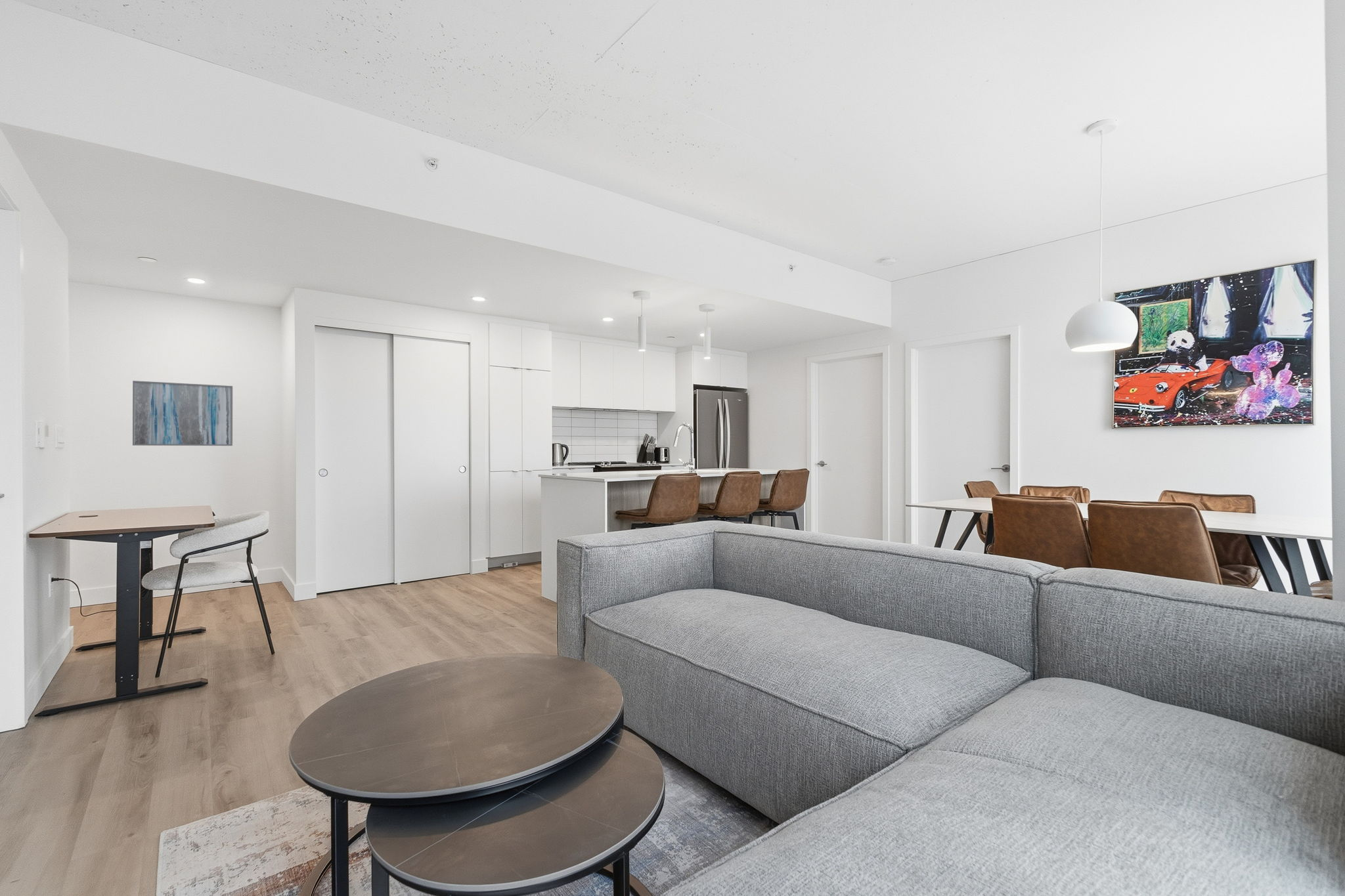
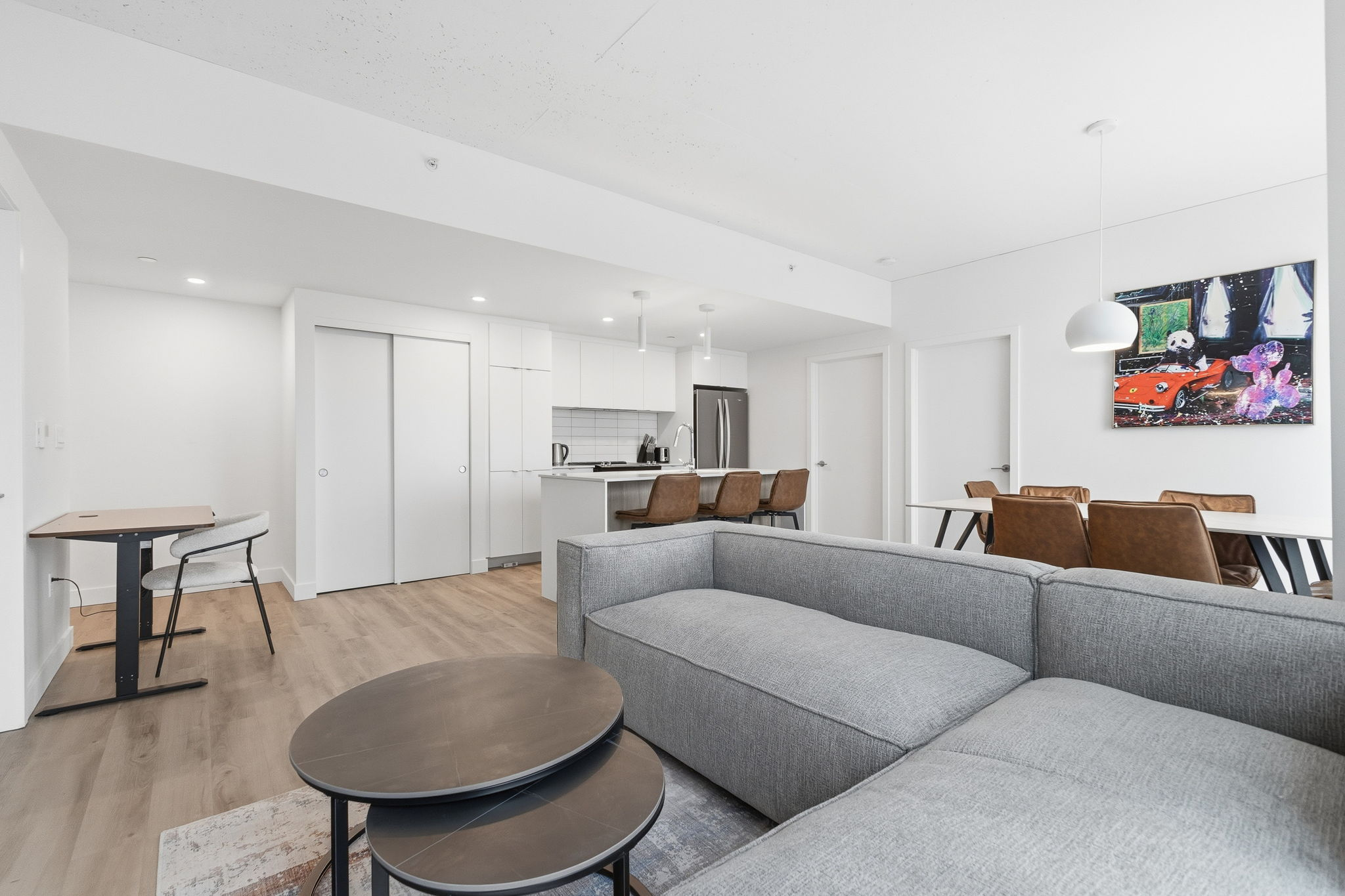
- wall art (185, 414)
